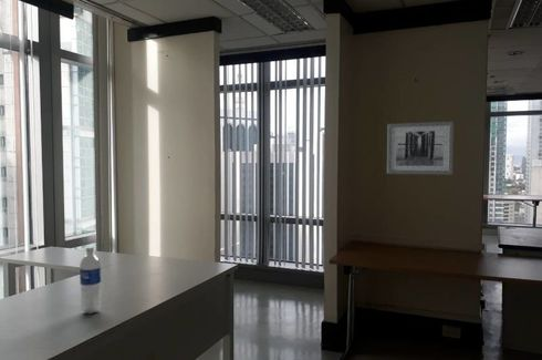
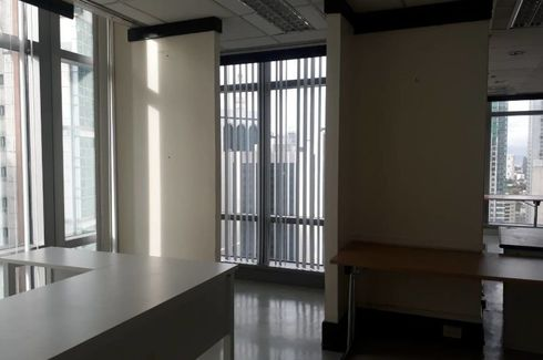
- water bottle (90, 279)
- wall art (419, 148)
